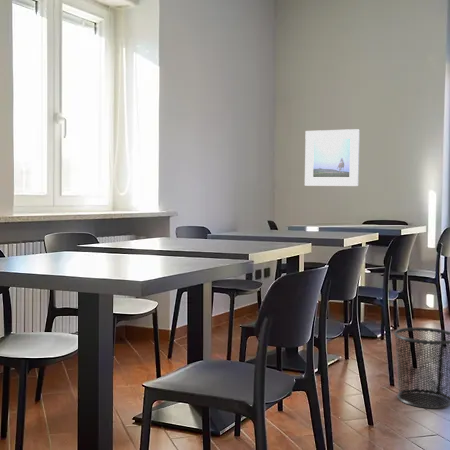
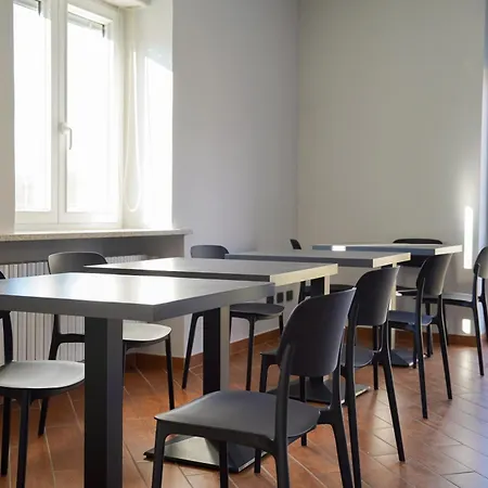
- waste bin (425, 367)
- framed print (331, 158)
